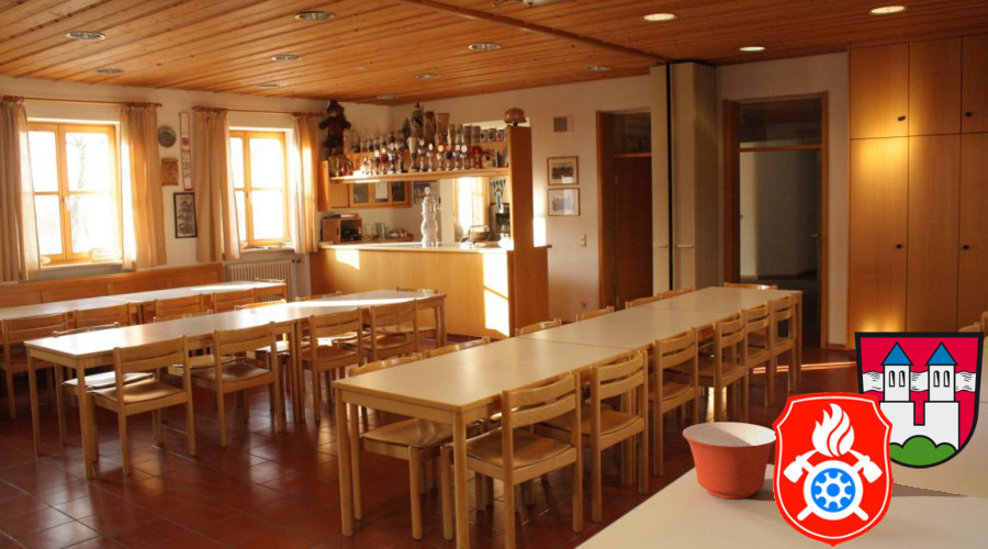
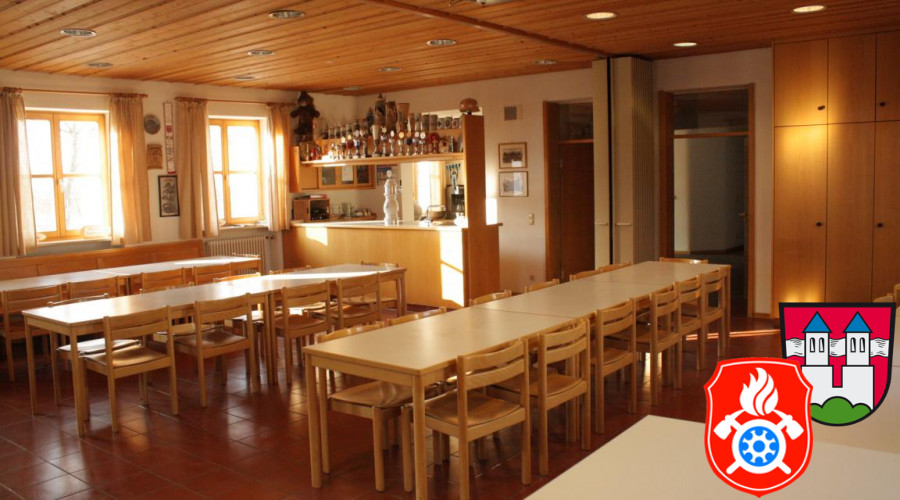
- mixing bowl (730, 462)
